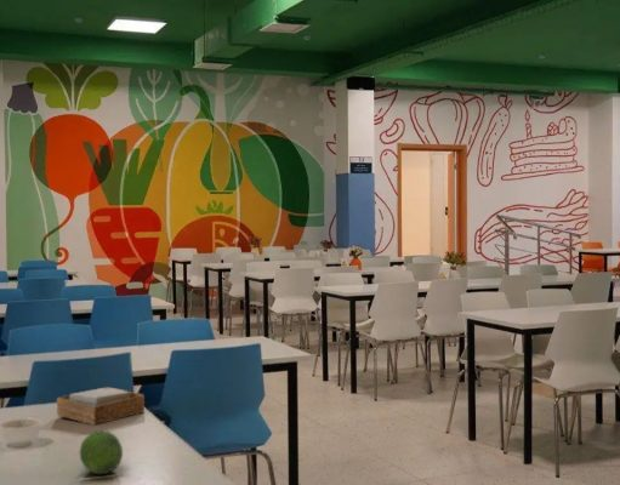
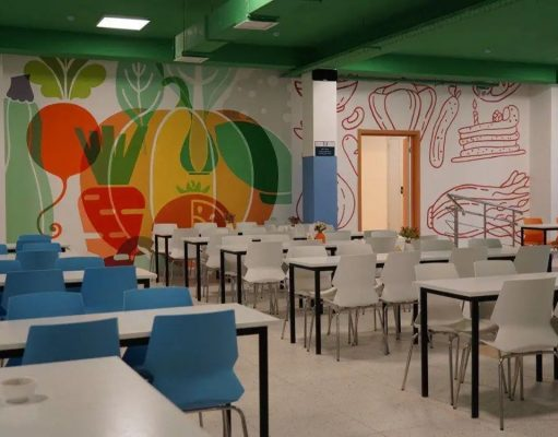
- napkin holder (101, 403)
- fruit (101, 450)
